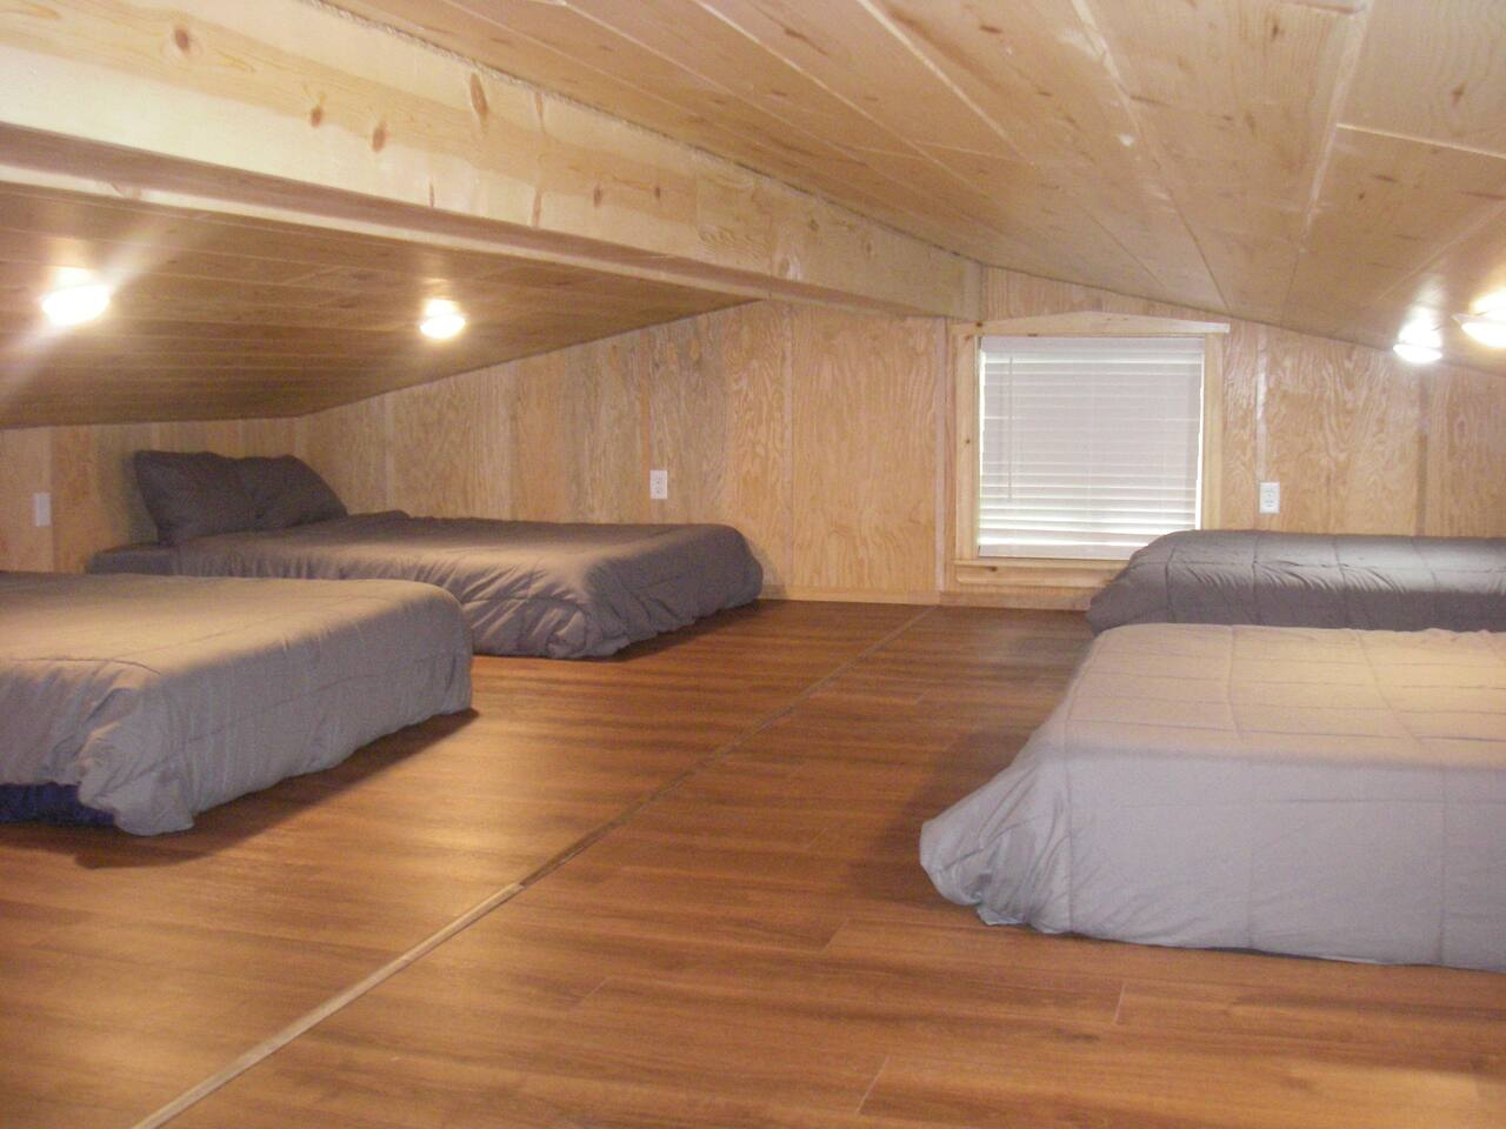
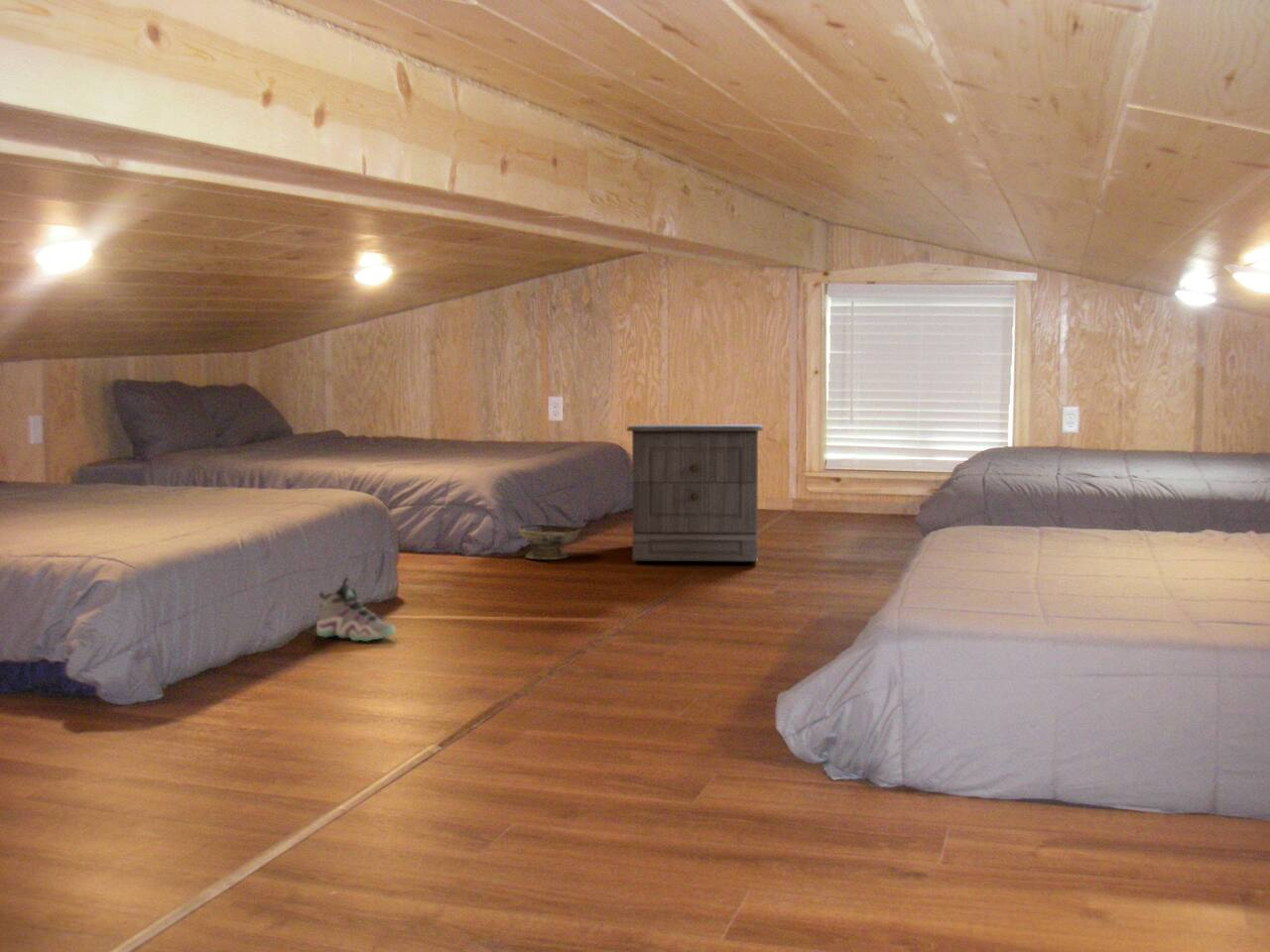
+ decorative bowl (549, 541)
+ nightstand (697, 490)
+ sneaker (353, 607)
